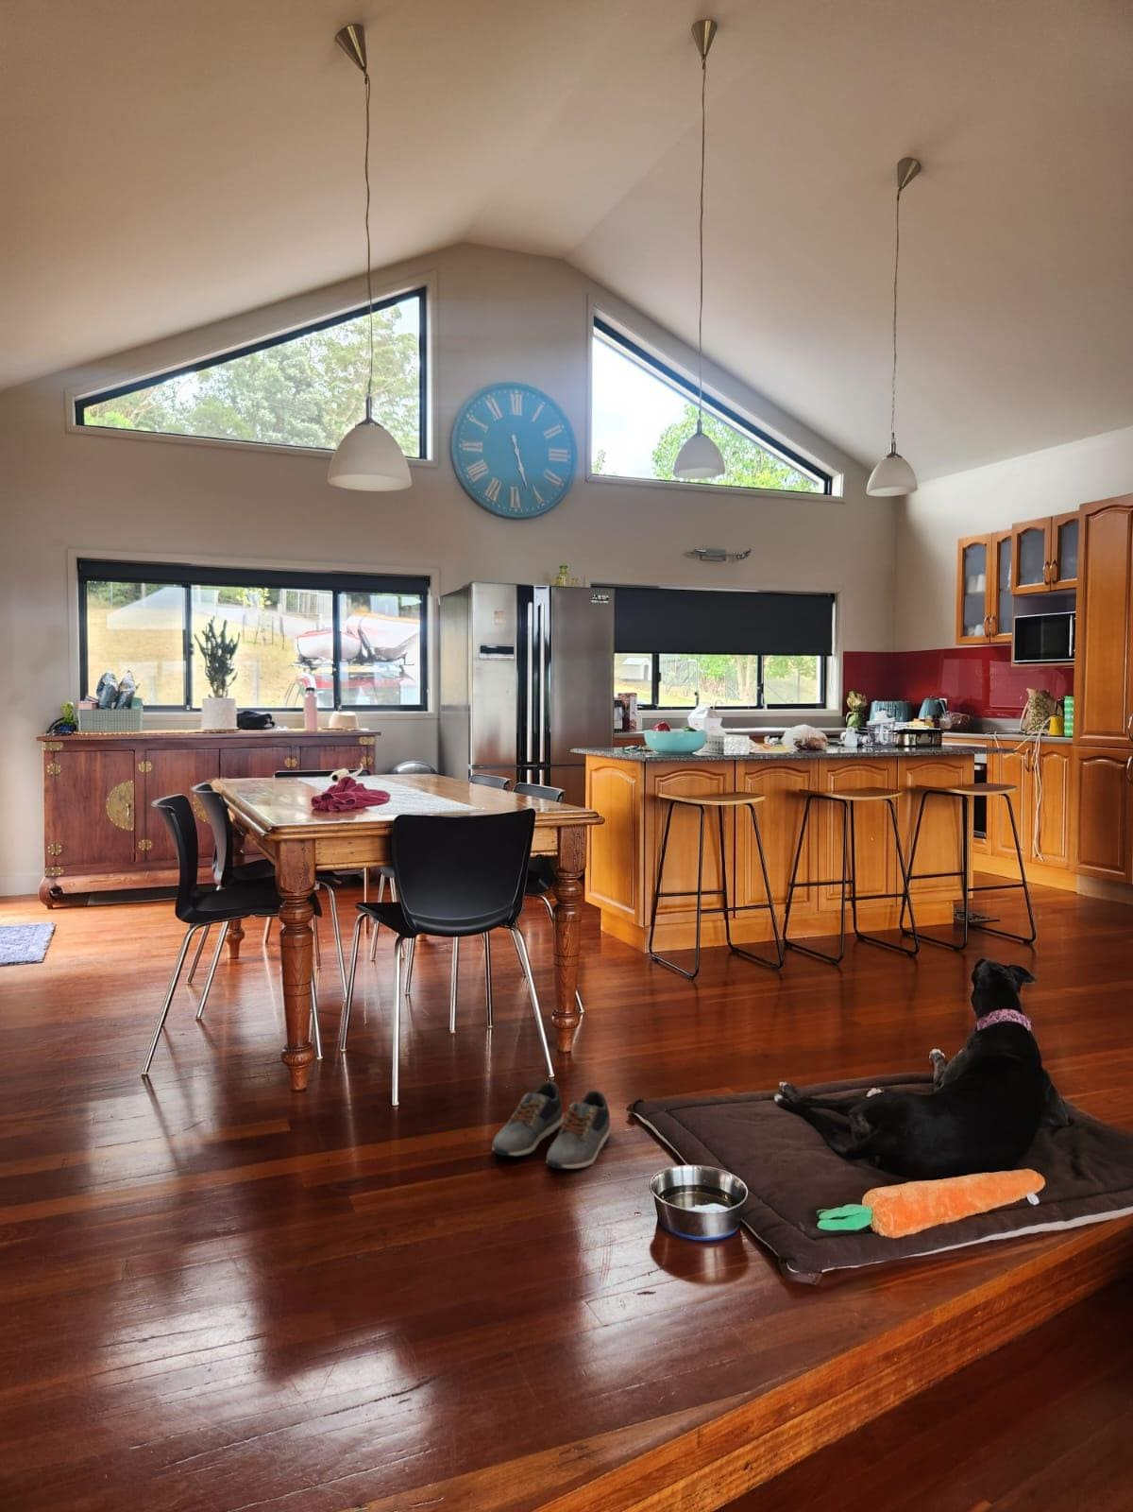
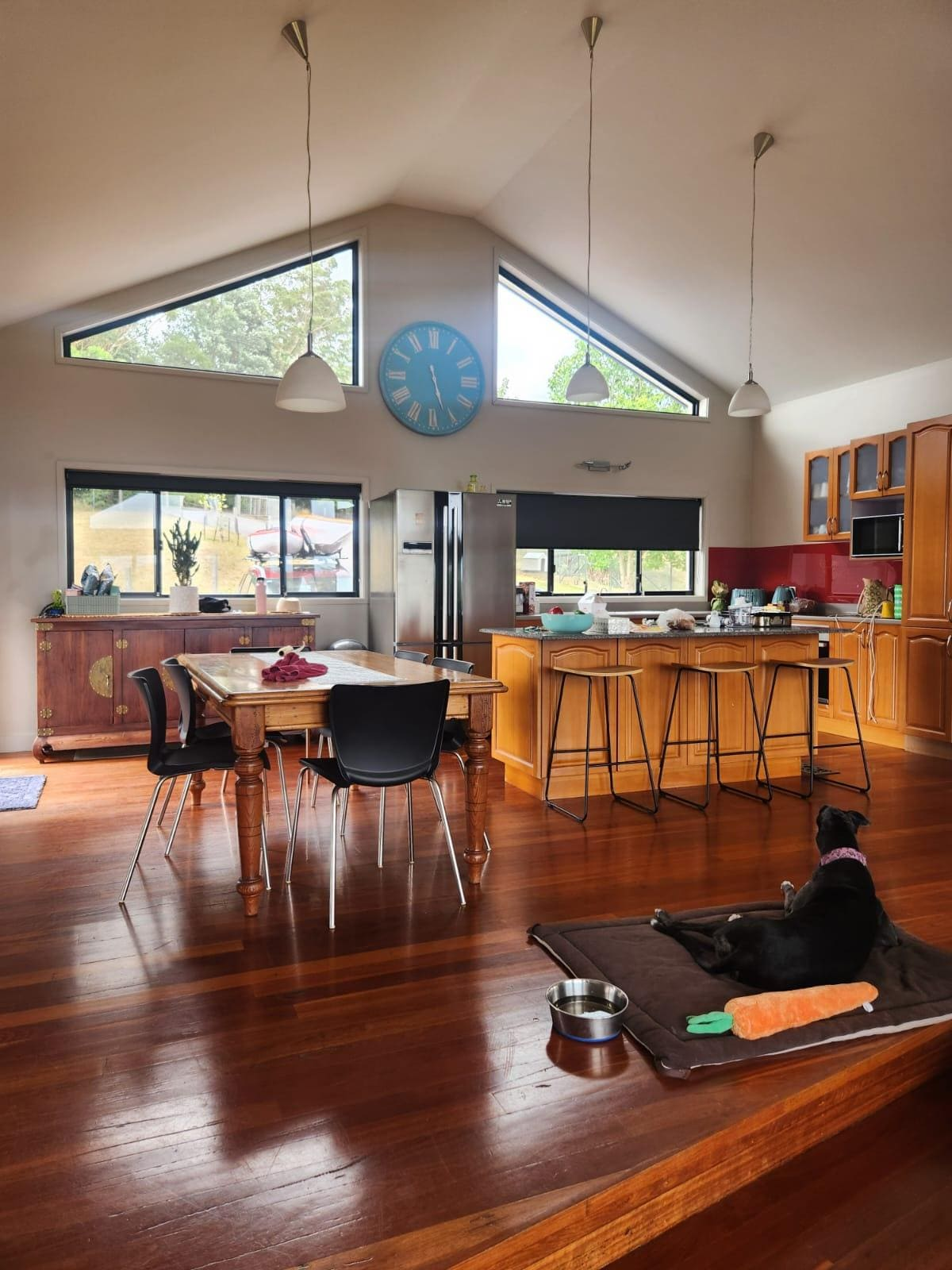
- shoe (553, 1124)
